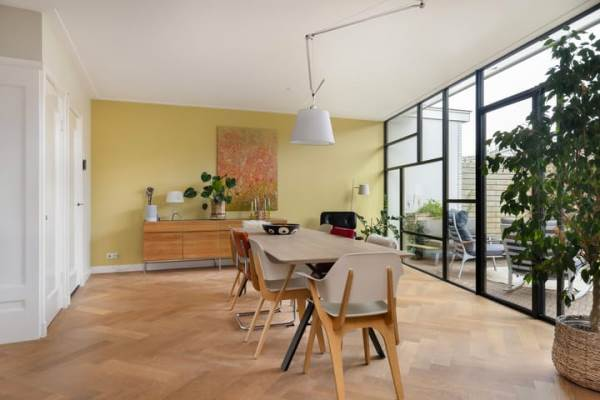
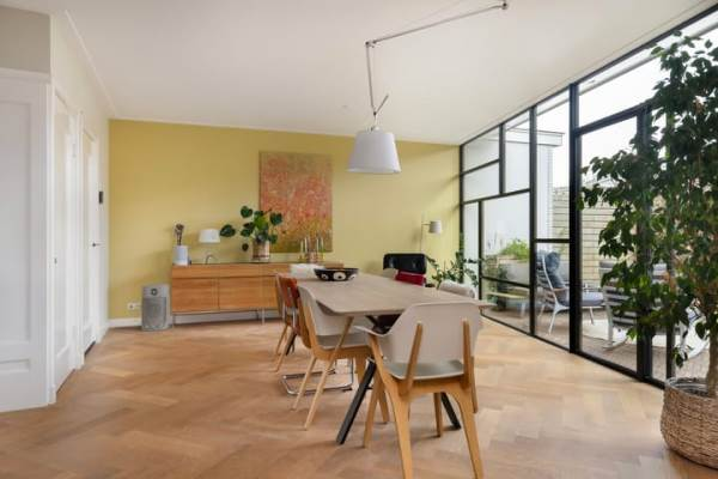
+ air purifier (156, 305)
